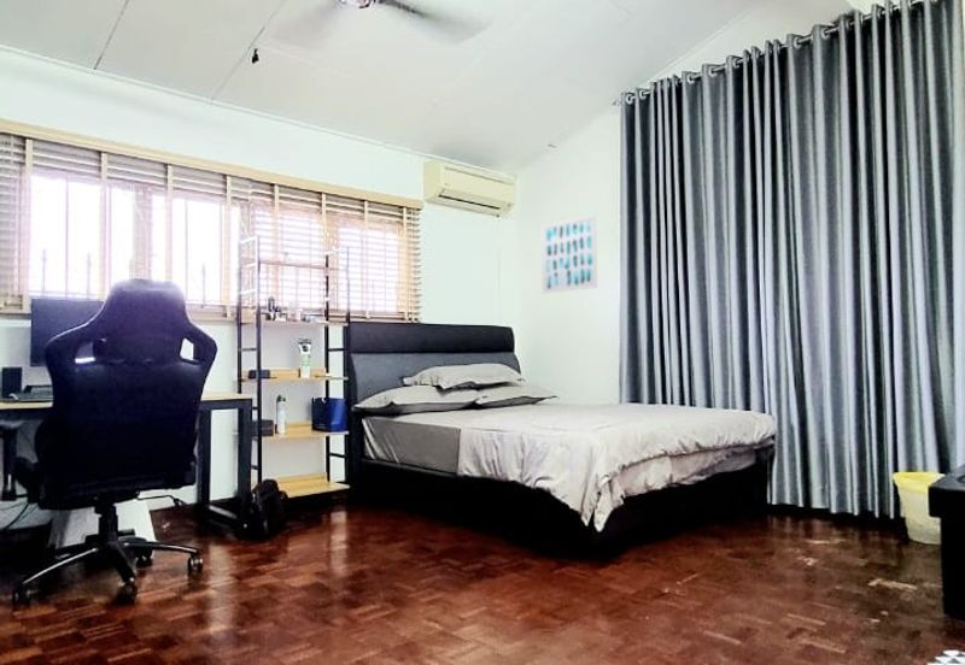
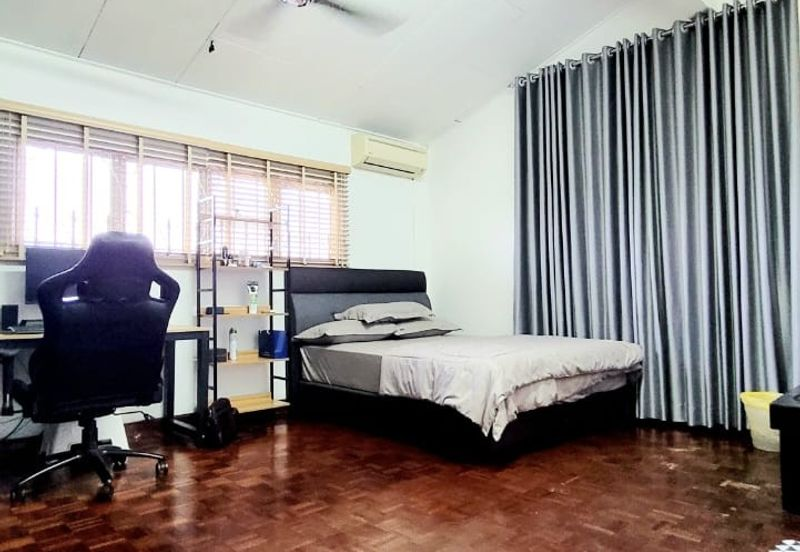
- wall art (567, 255)
